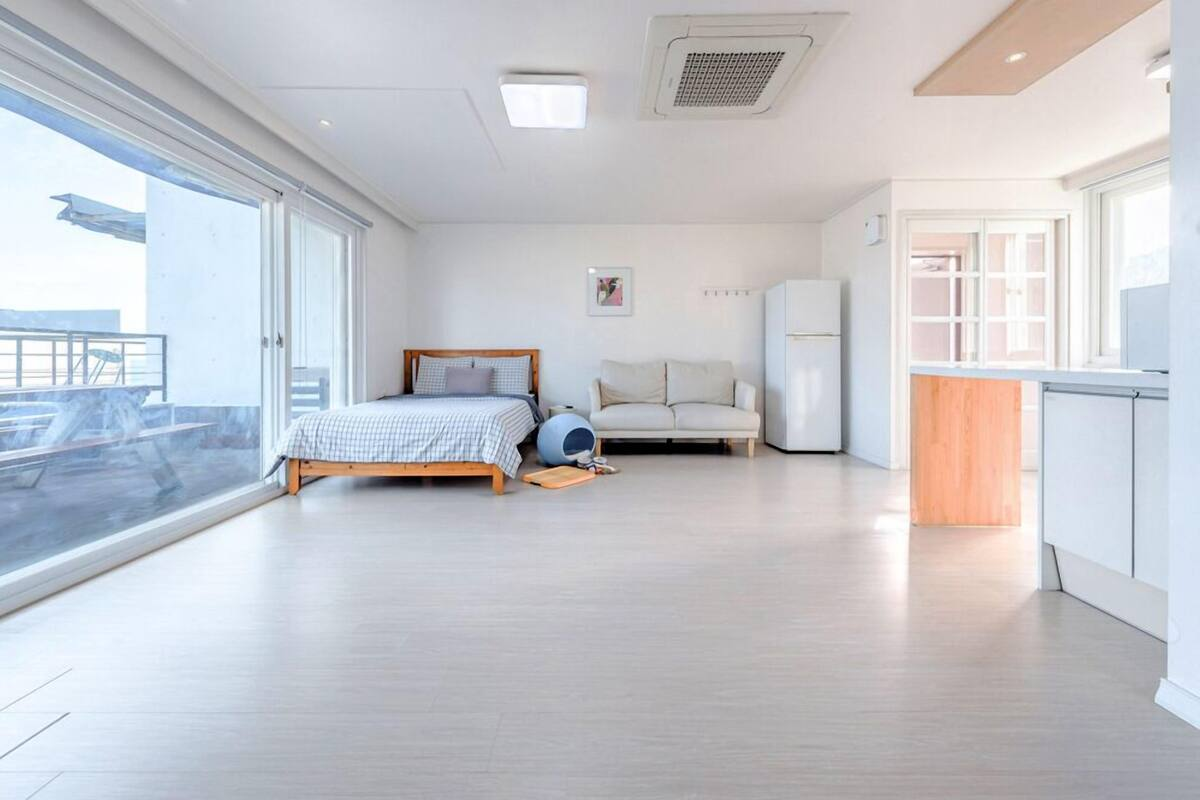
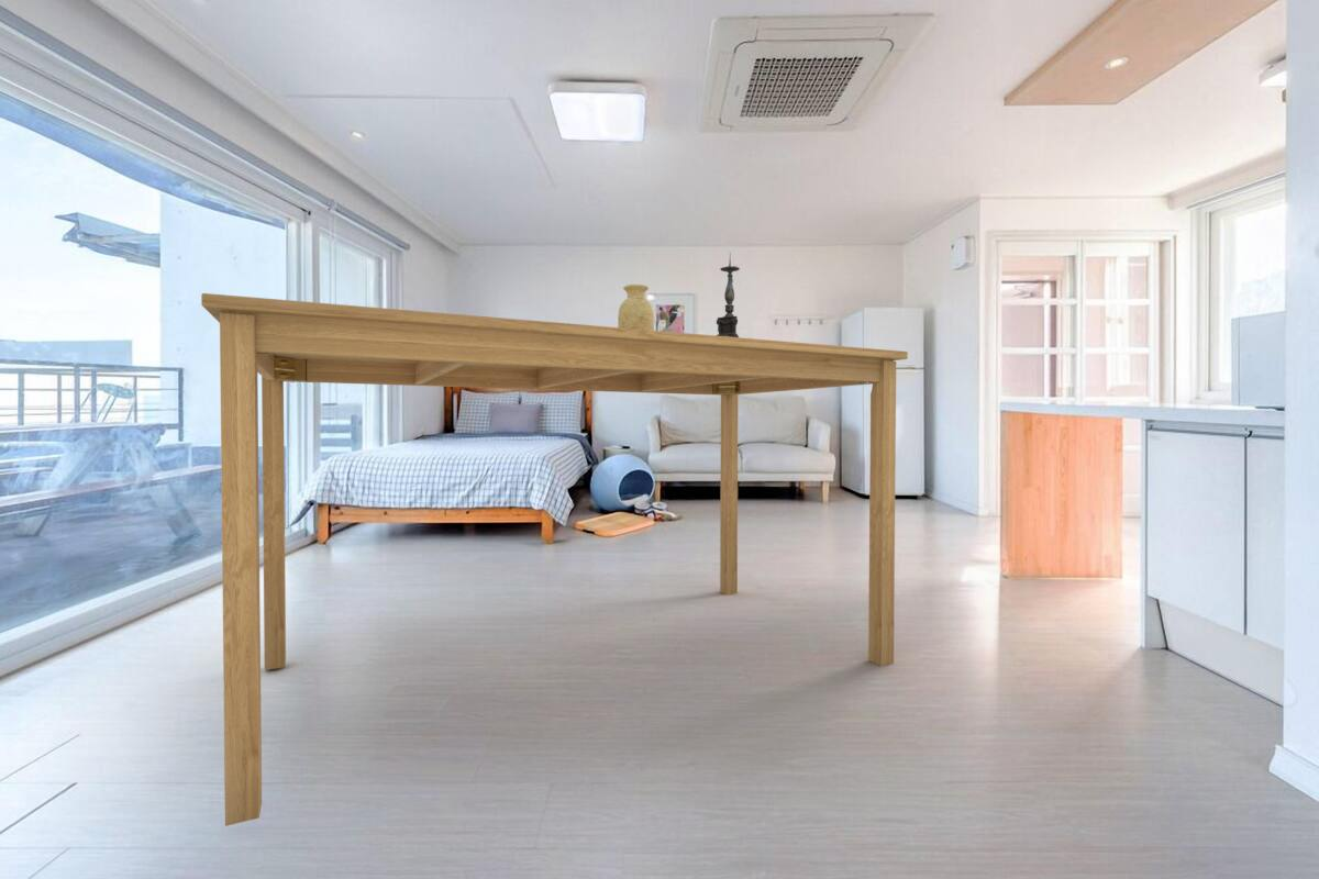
+ candle holder (729, 304)
+ dining table (580, 390)
+ vase (635, 318)
